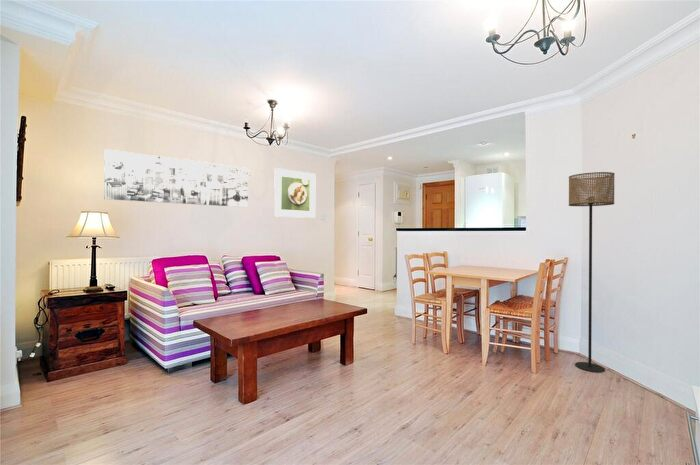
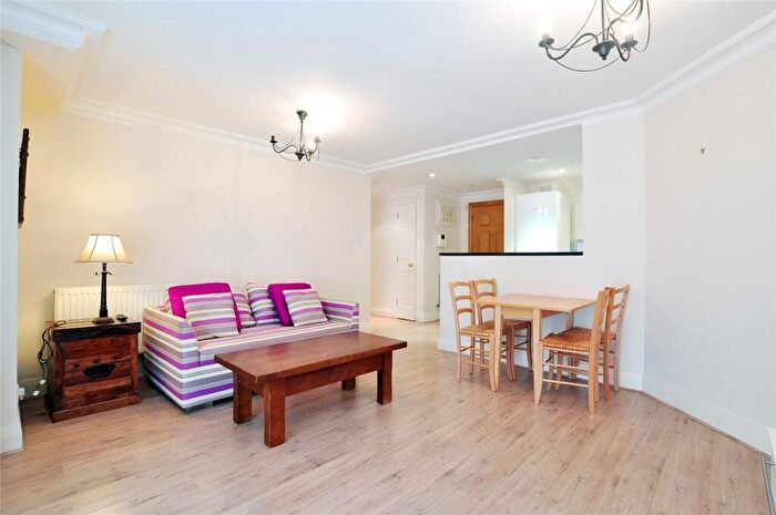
- wall art (184, 181)
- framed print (295, 194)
- floor lamp (590, 271)
